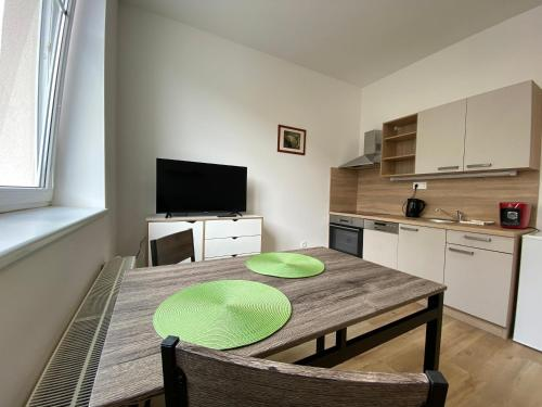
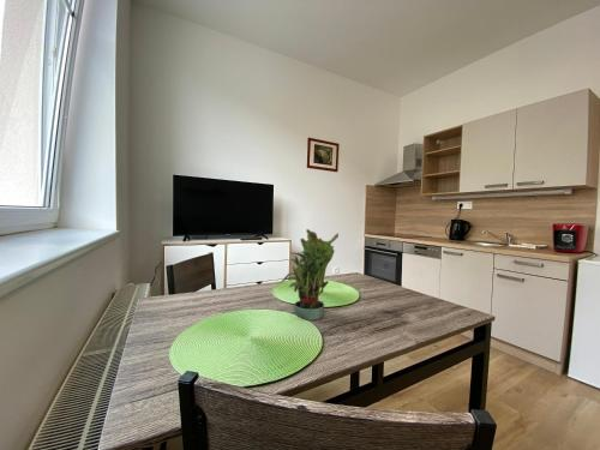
+ potted plant (307, 272)
